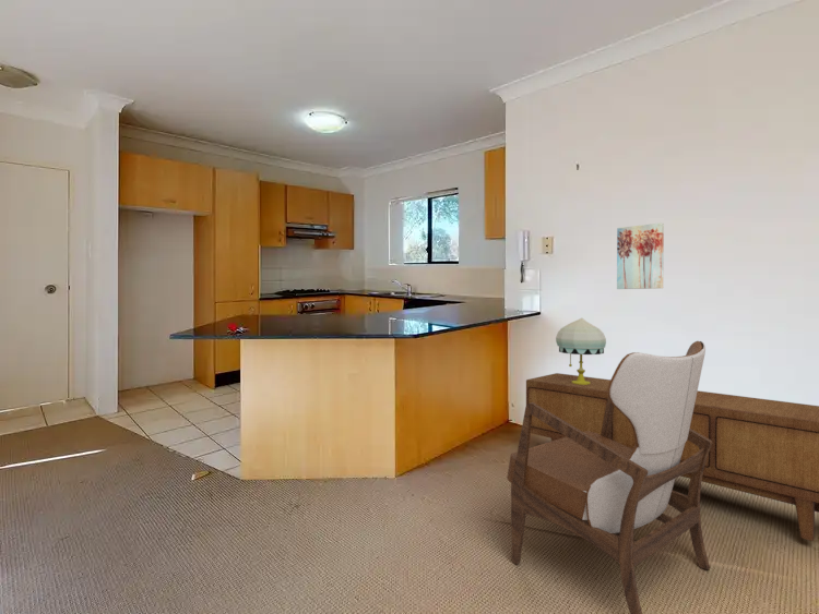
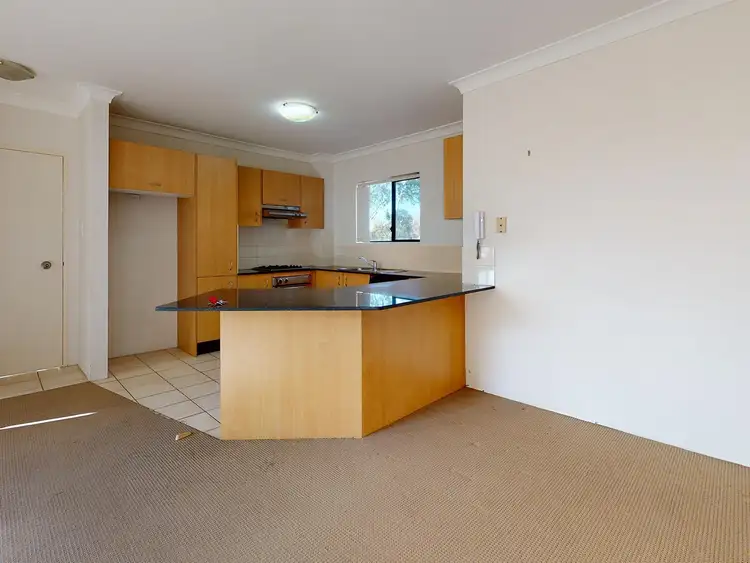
- table lamp (580, 350)
- wall art (639, 256)
- armchair (608, 450)
- sideboard (685, 443)
